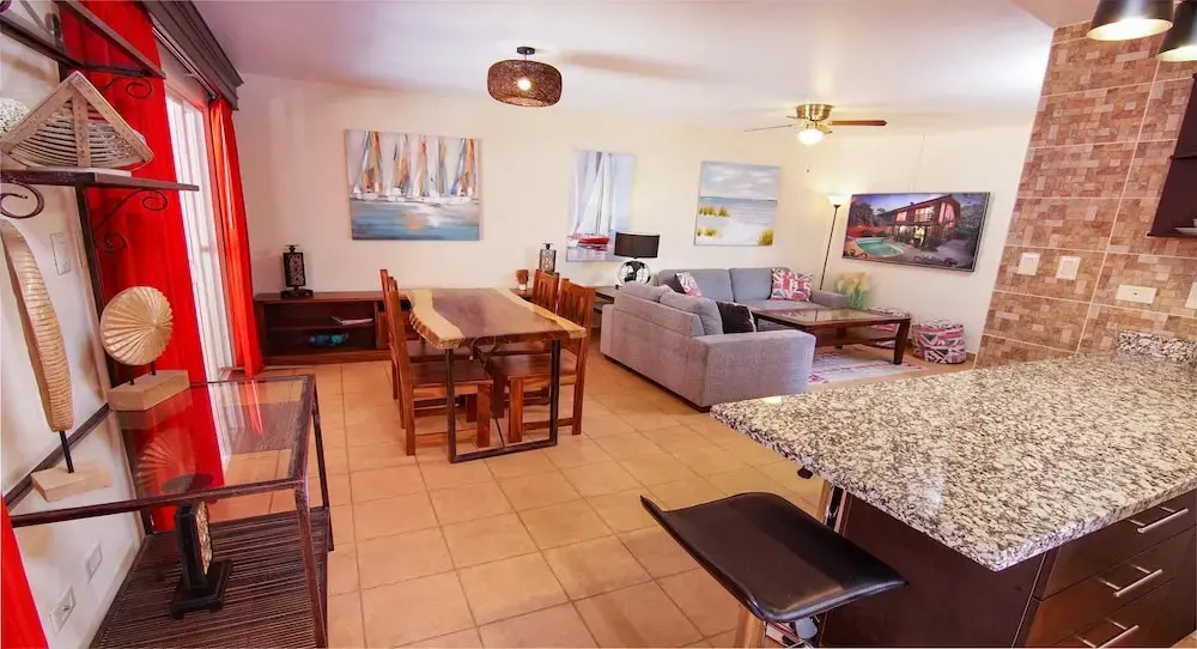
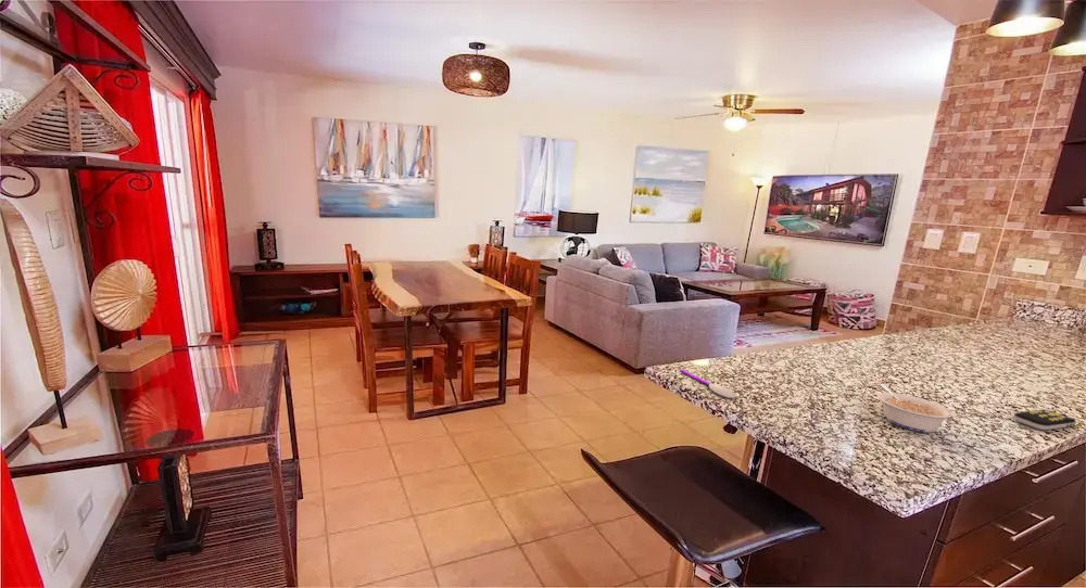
+ spoon (705, 381)
+ remote control (1044, 419)
+ legume (909, 410)
